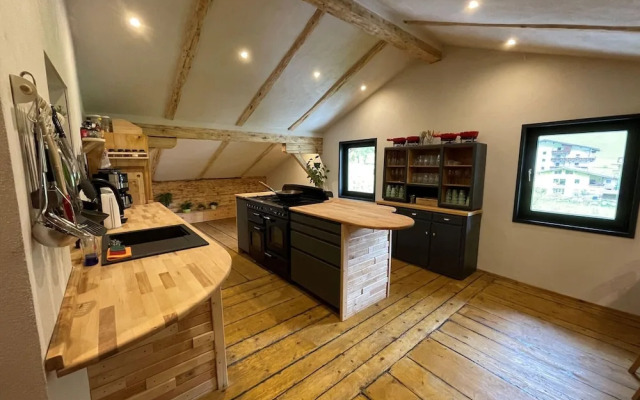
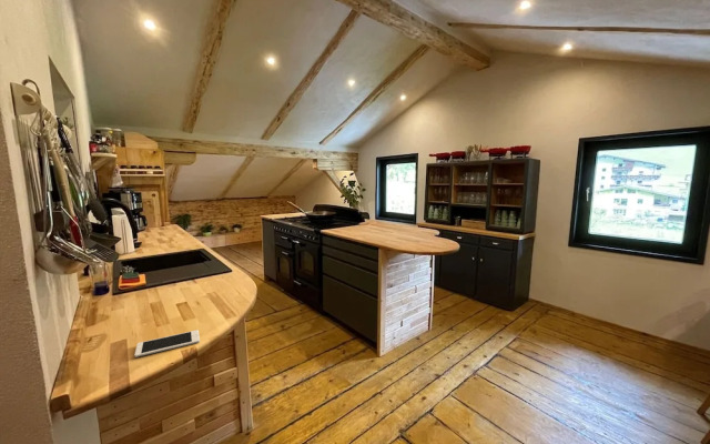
+ cell phone (169, 342)
